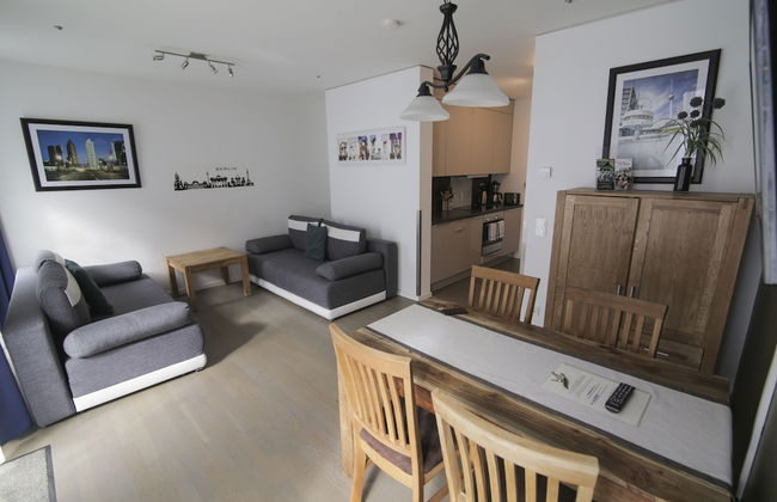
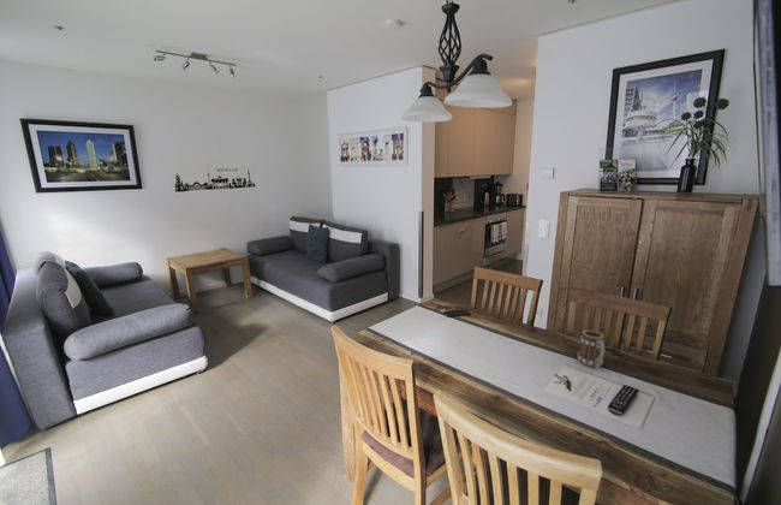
+ mug (594, 350)
